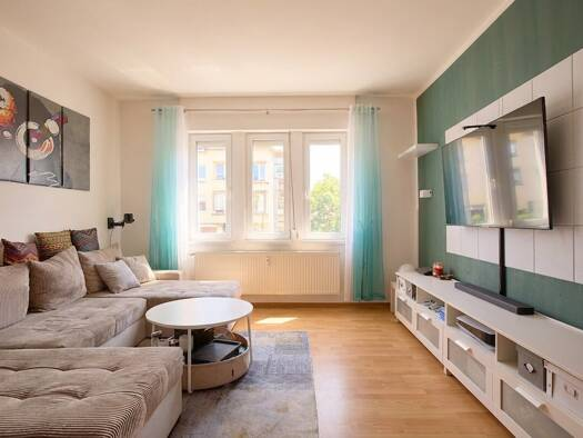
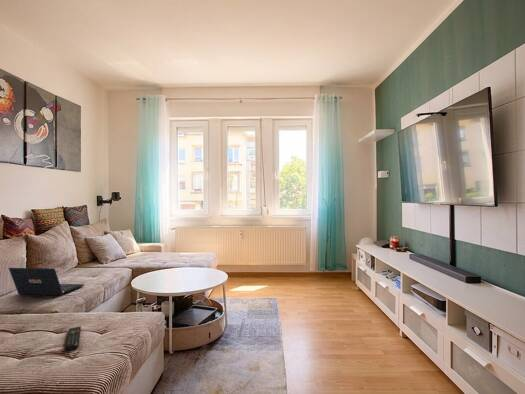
+ remote control (73, 337)
+ laptop (48, 277)
